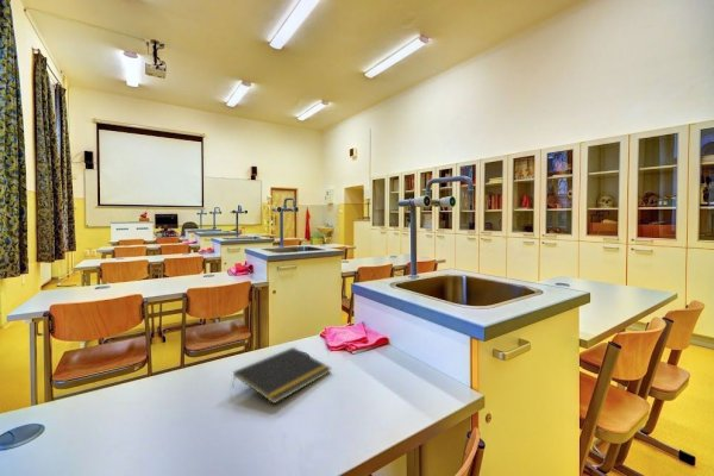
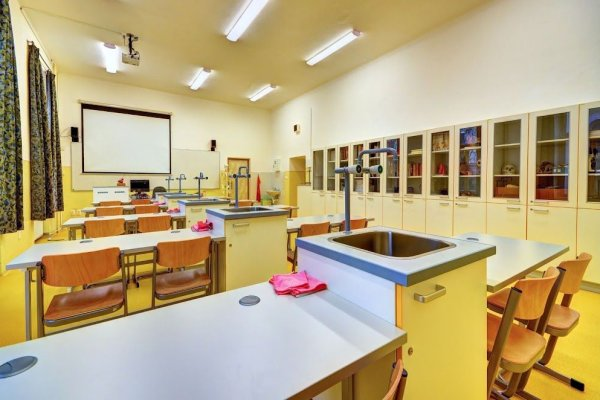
- notepad (284, 371)
